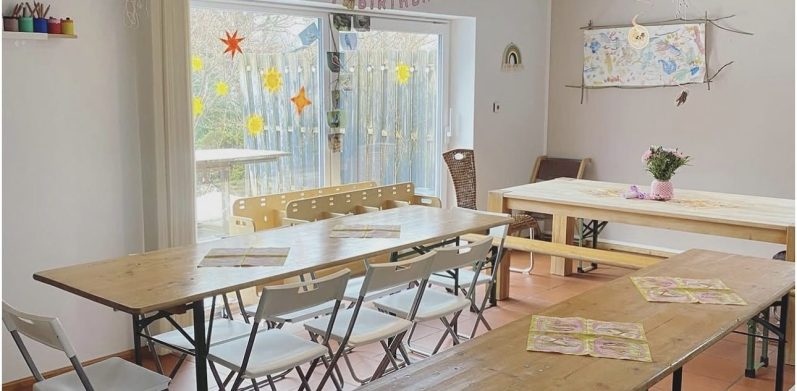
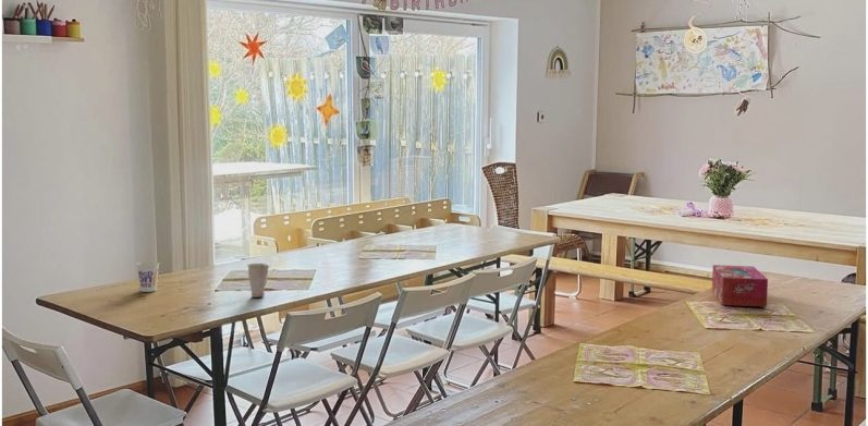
+ cup (148, 277)
+ cup (258, 279)
+ tissue box (738, 284)
